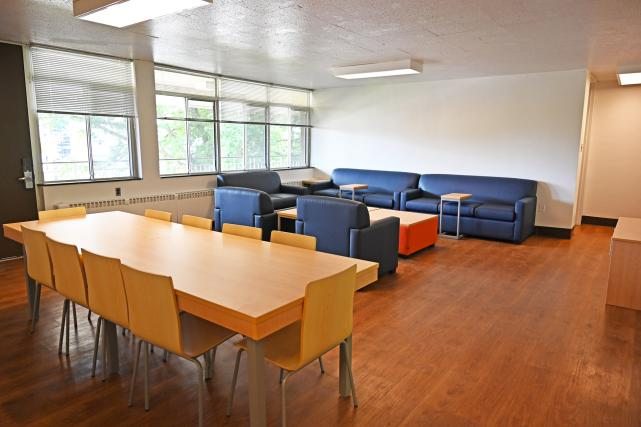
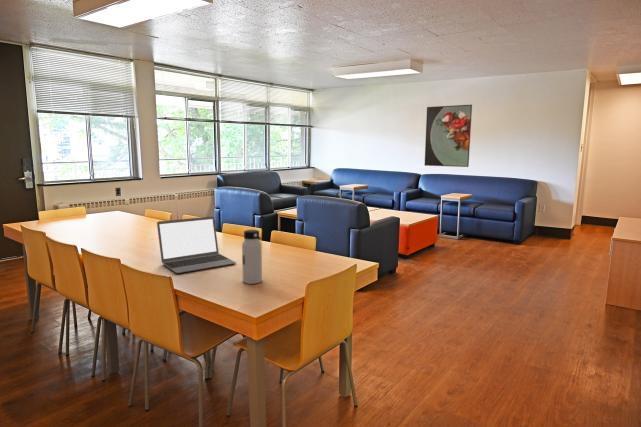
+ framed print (447, 136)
+ water bottle (252, 256)
+ laptop (196, 242)
